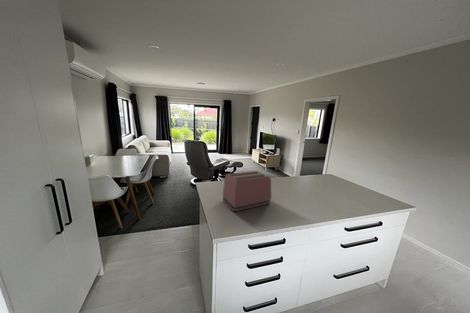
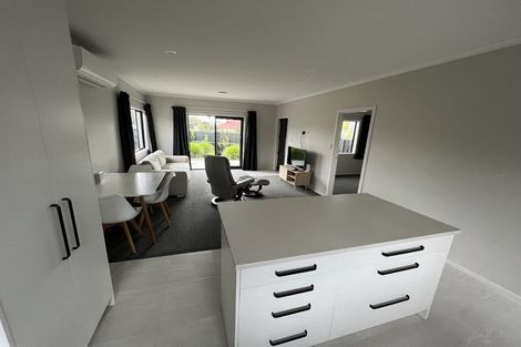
- toaster (248, 188)
